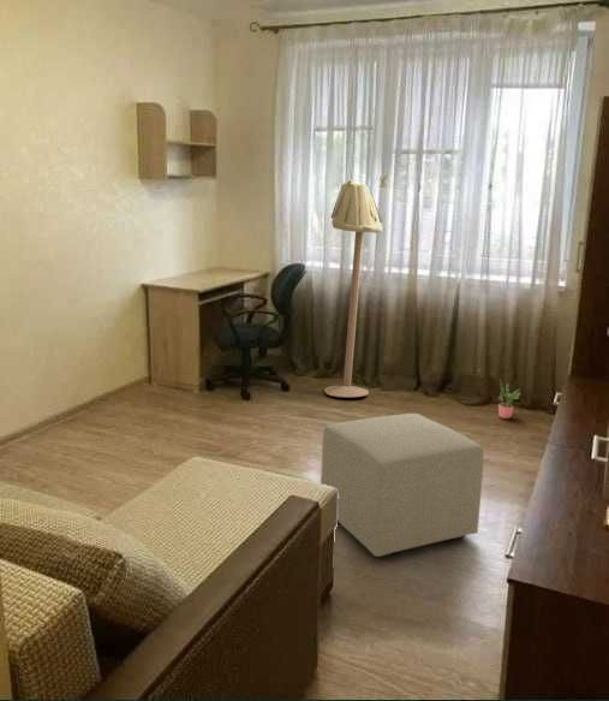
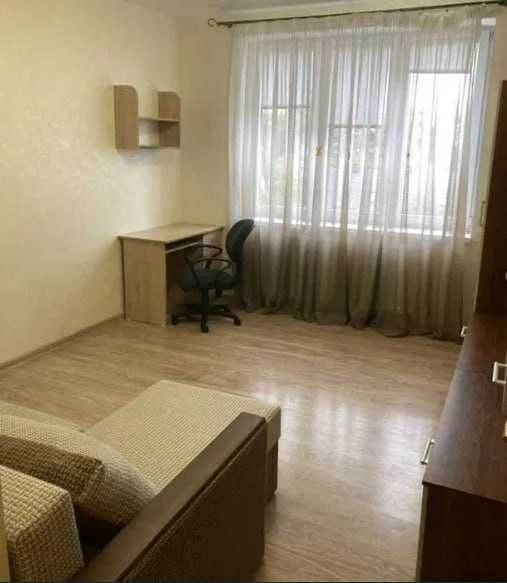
- potted plant (511, 398)
- floor lamp (353, 287)
- ottoman (398, 479)
